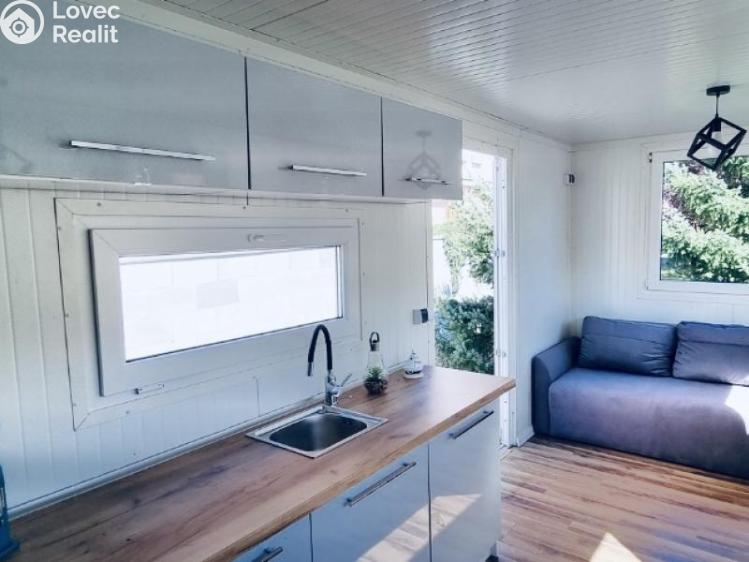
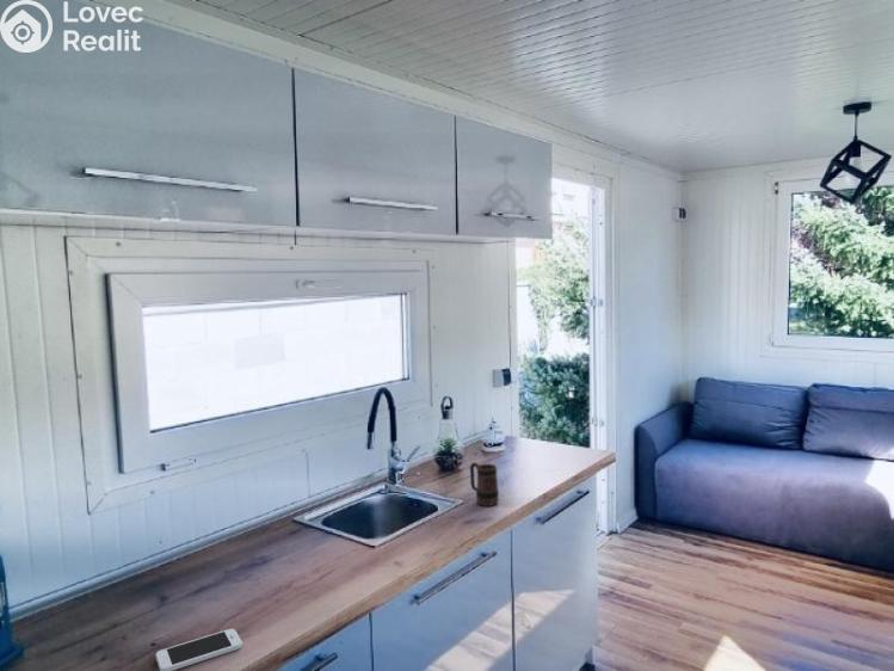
+ mug (483, 482)
+ smartphone (199, 648)
